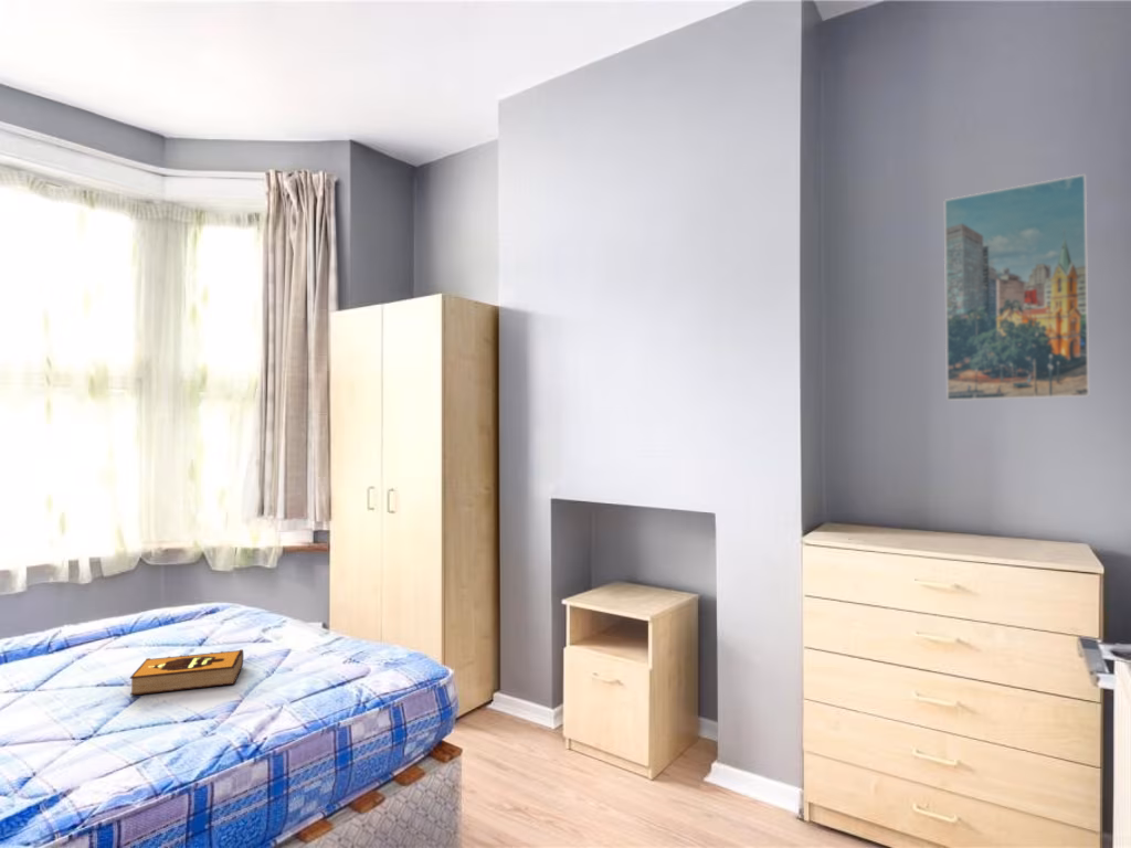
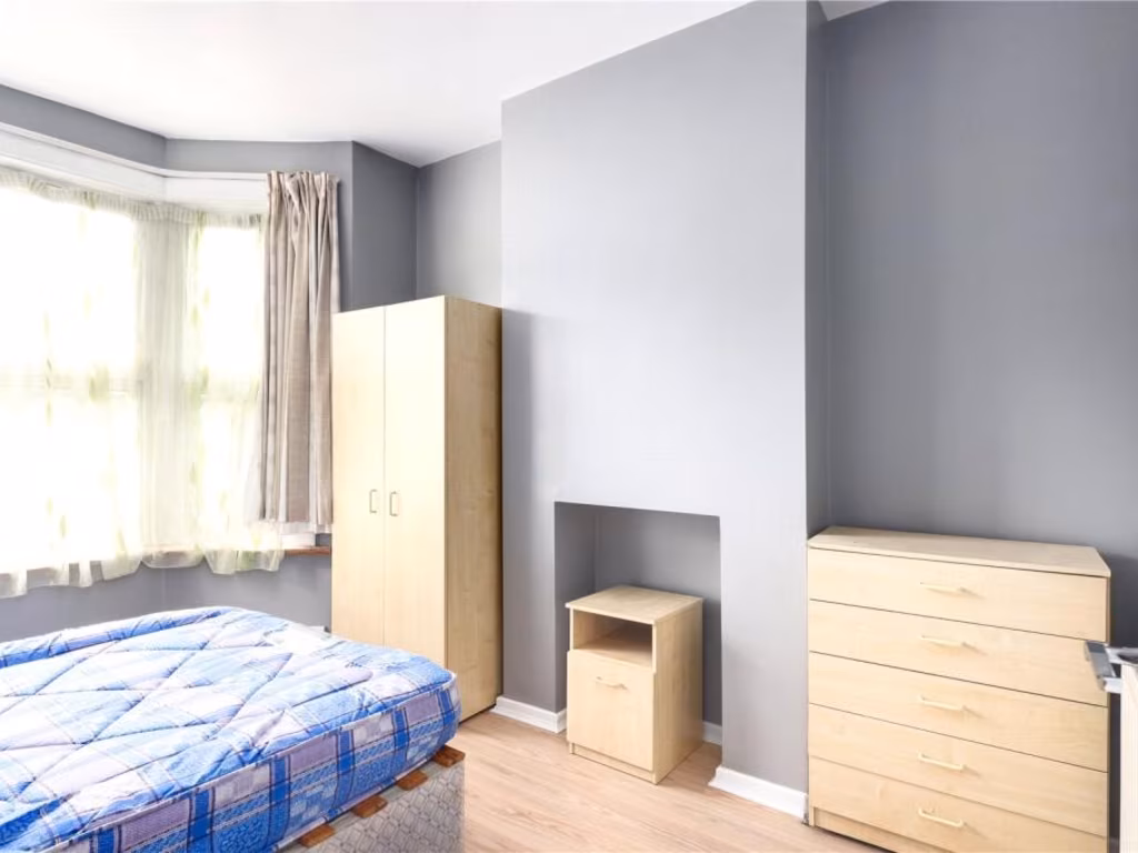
- hardback book (190, 670)
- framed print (1013, 293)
